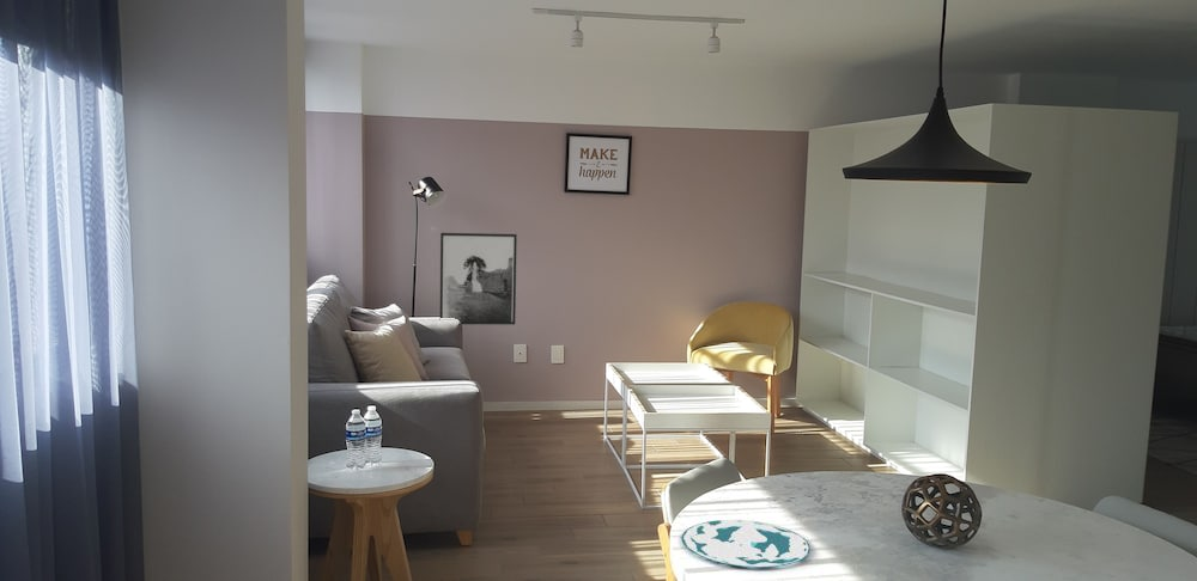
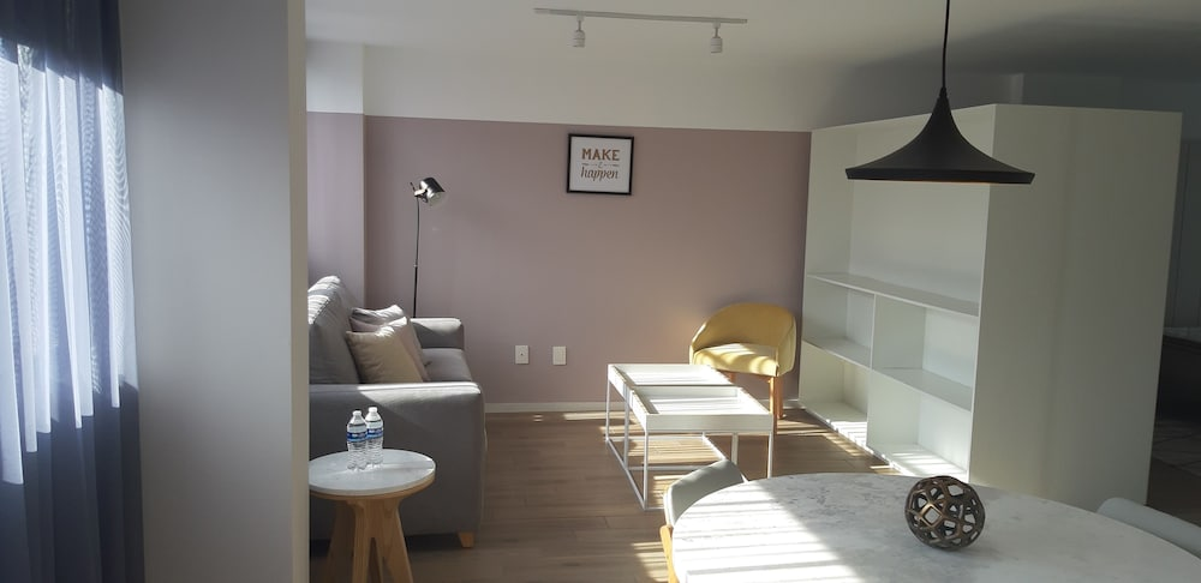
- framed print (478, 279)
- plate (745, 537)
